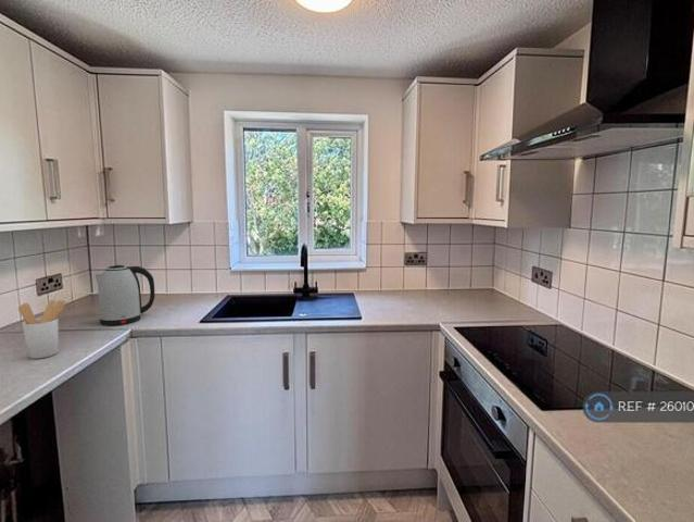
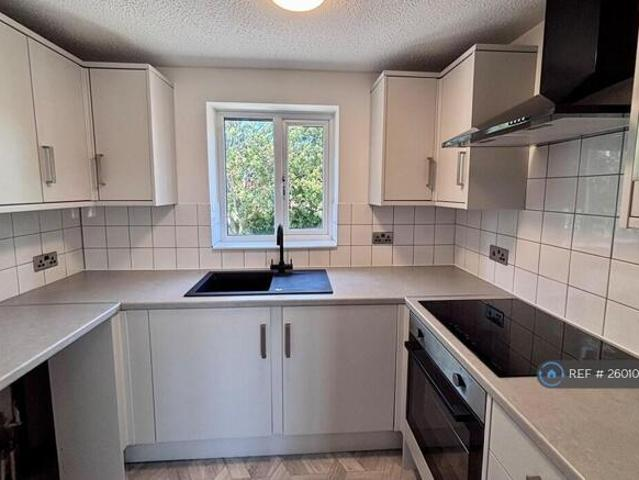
- kettle (126, 291)
- utensil holder (47, 326)
